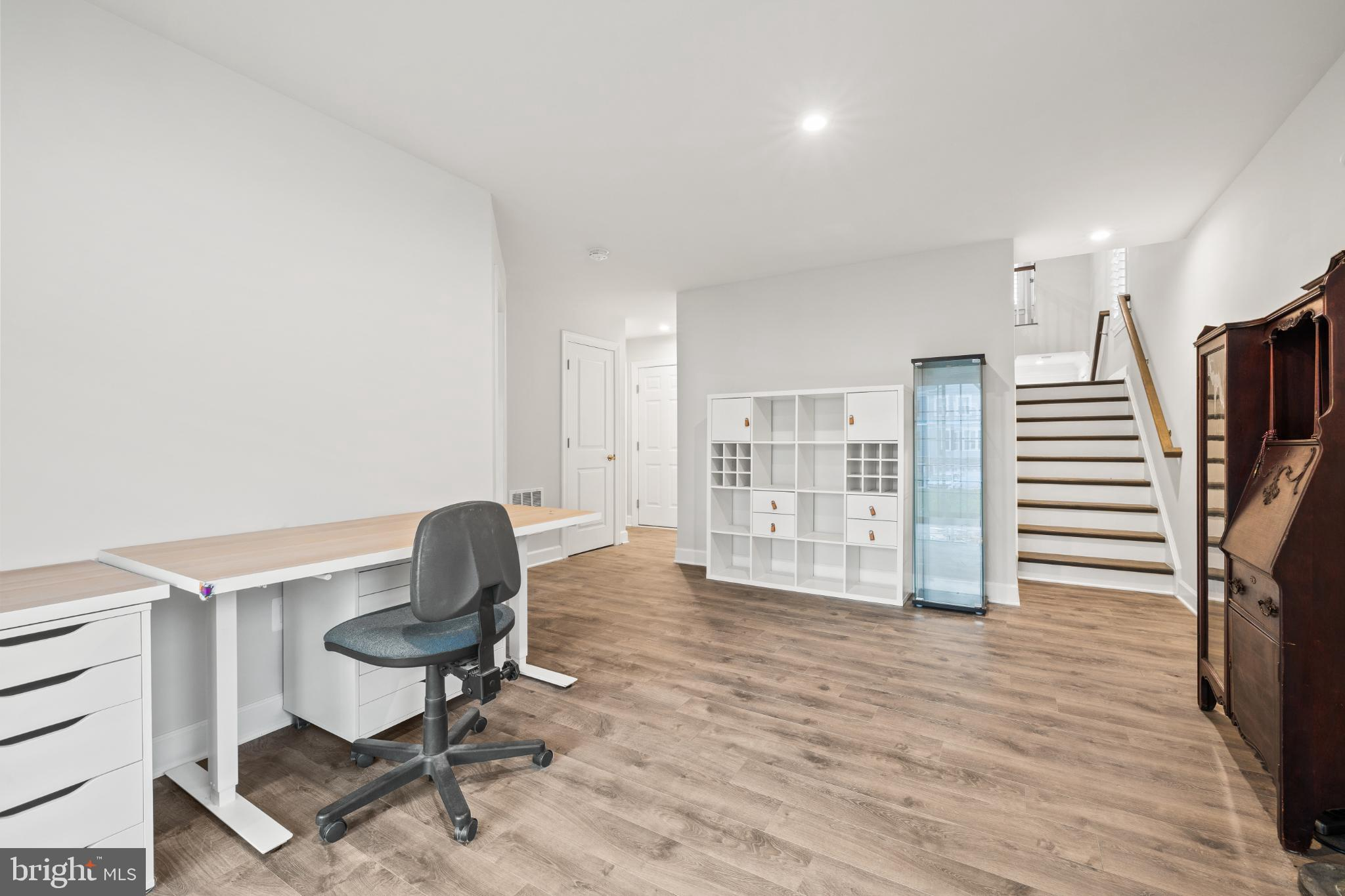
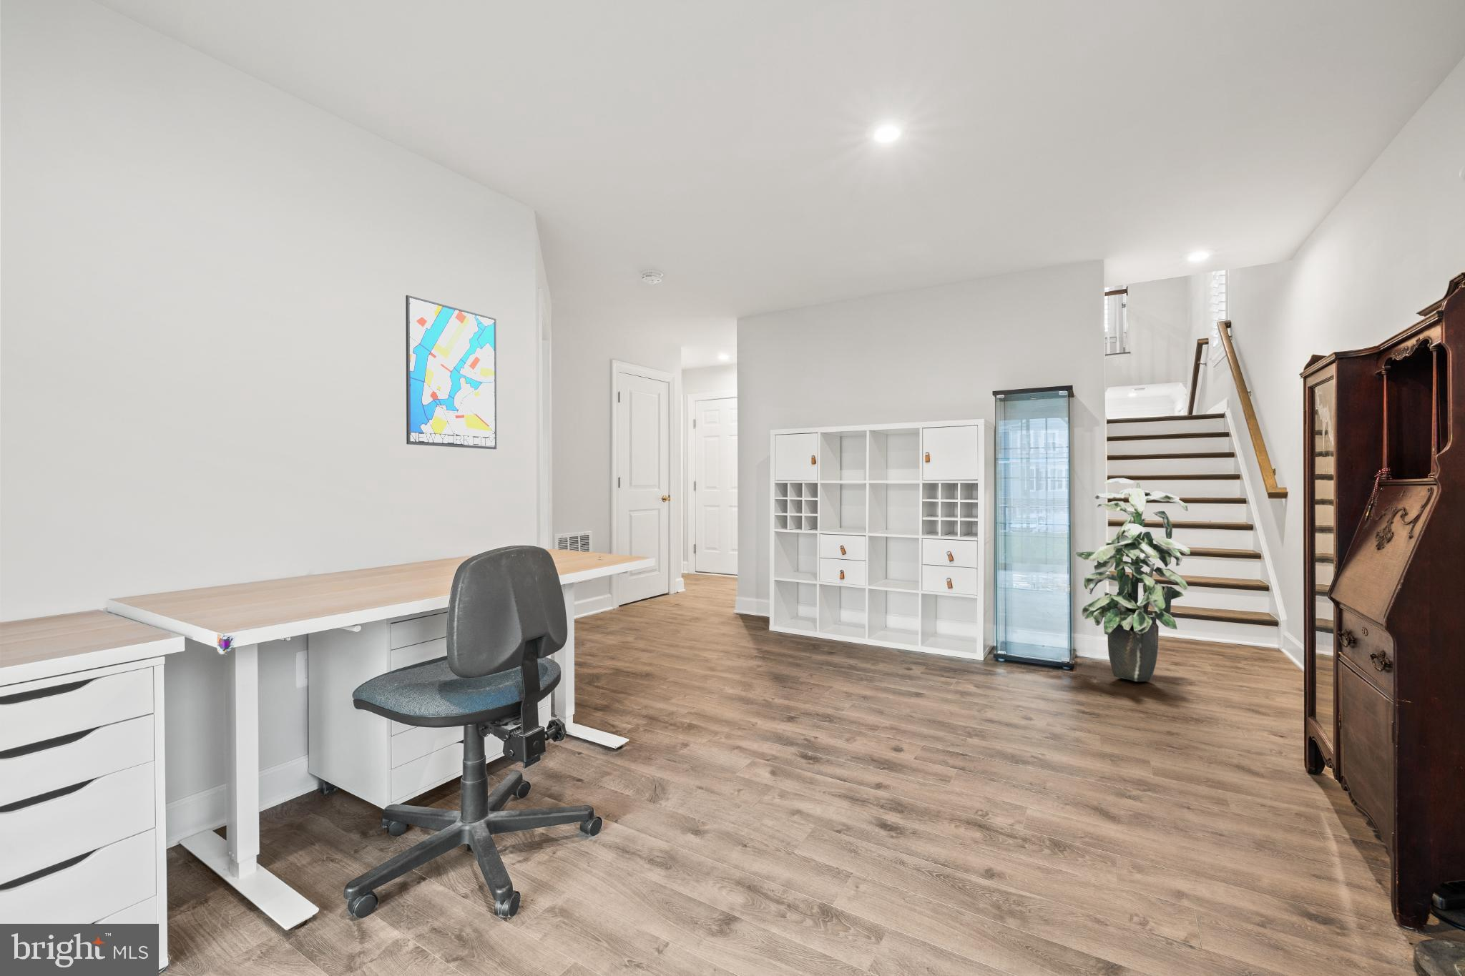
+ indoor plant (1128, 577)
+ wall art (454, 377)
